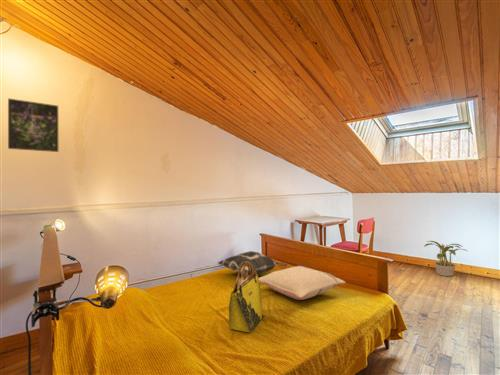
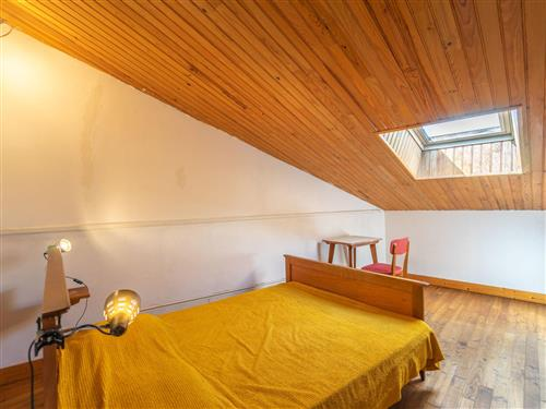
- pillow (299, 281)
- tote bag (245, 292)
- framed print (34, 126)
- decorative pillow (252, 263)
- potted plant (444, 258)
